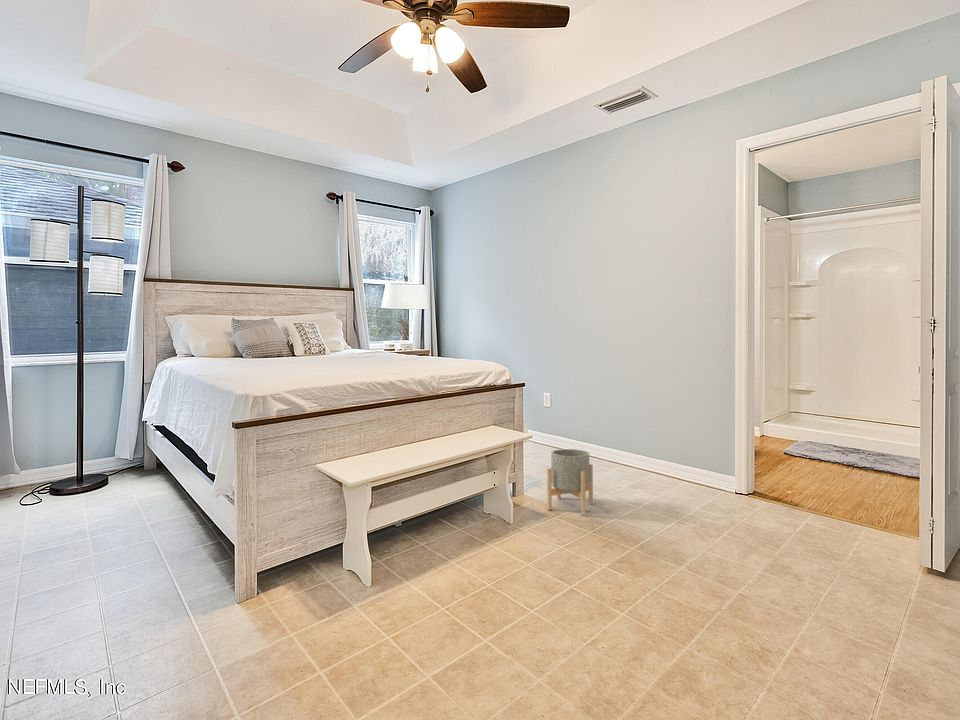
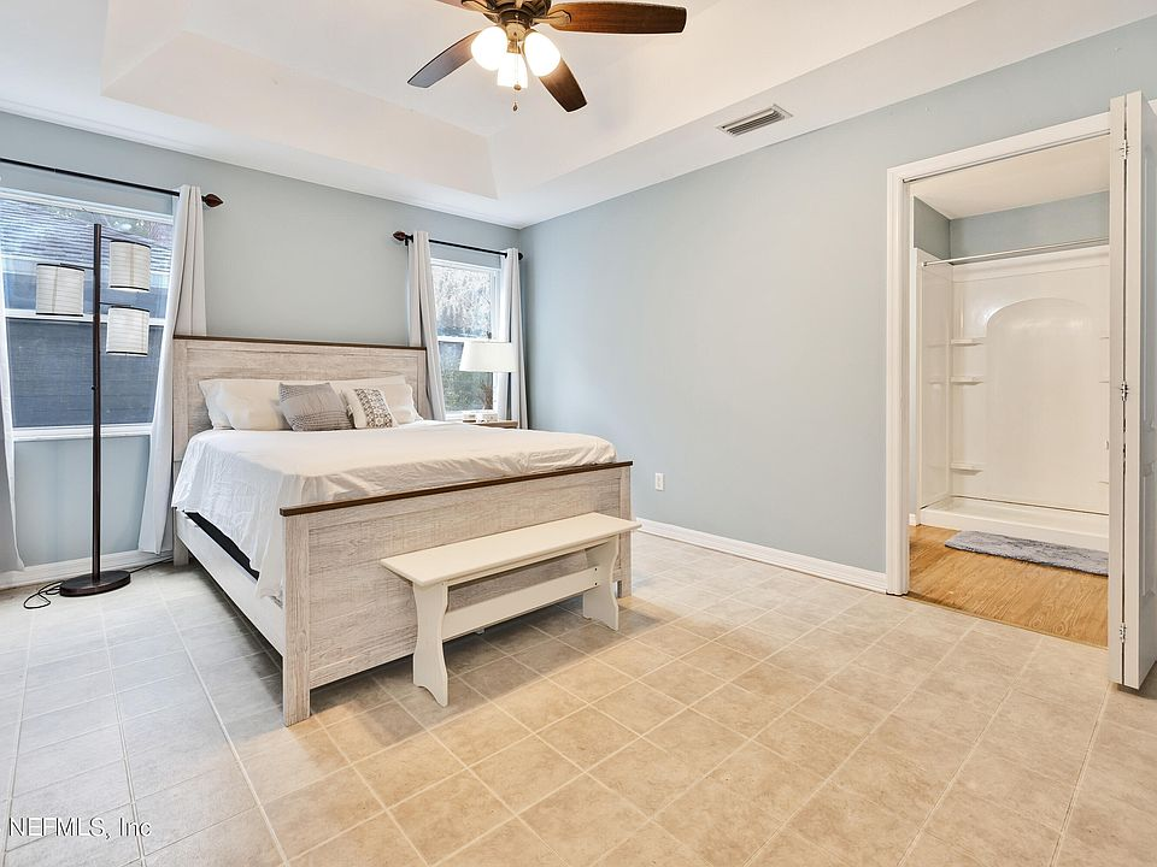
- planter (570, 479)
